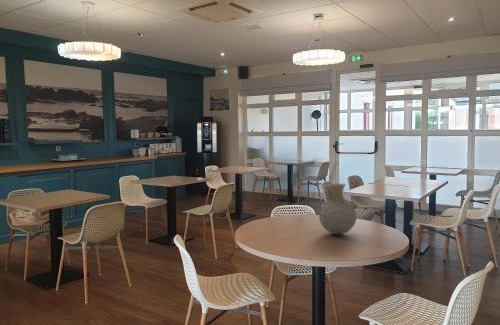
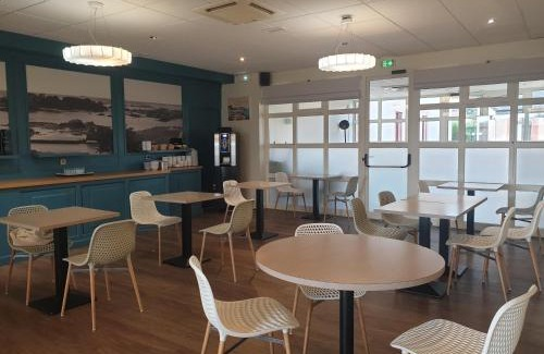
- vase (337, 209)
